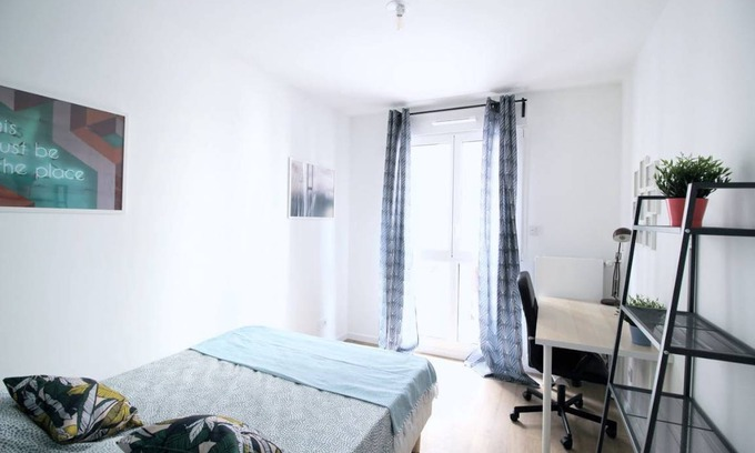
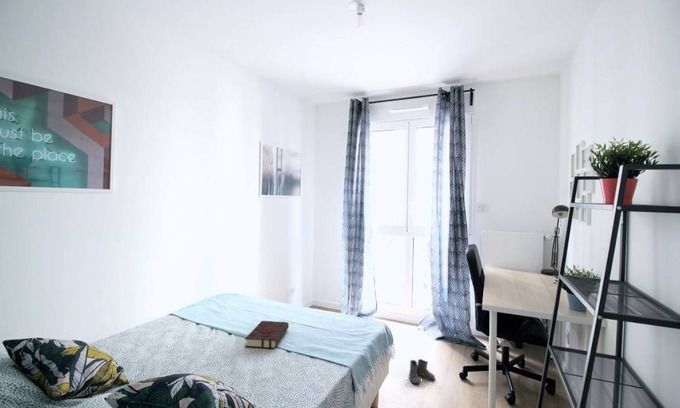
+ book (269, 331)
+ boots (419, 370)
